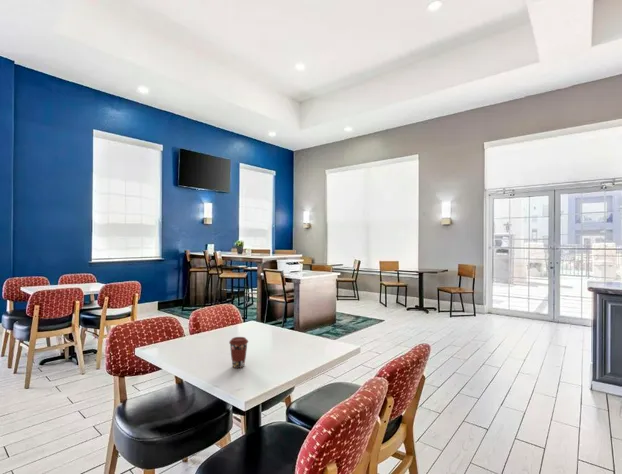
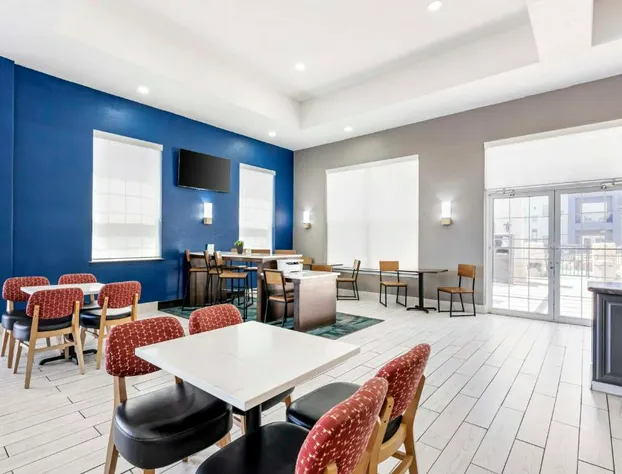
- coffee cup (238, 352)
